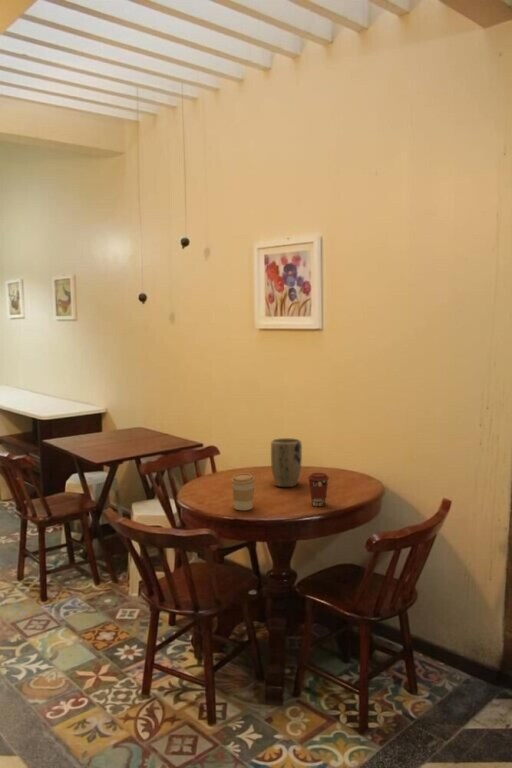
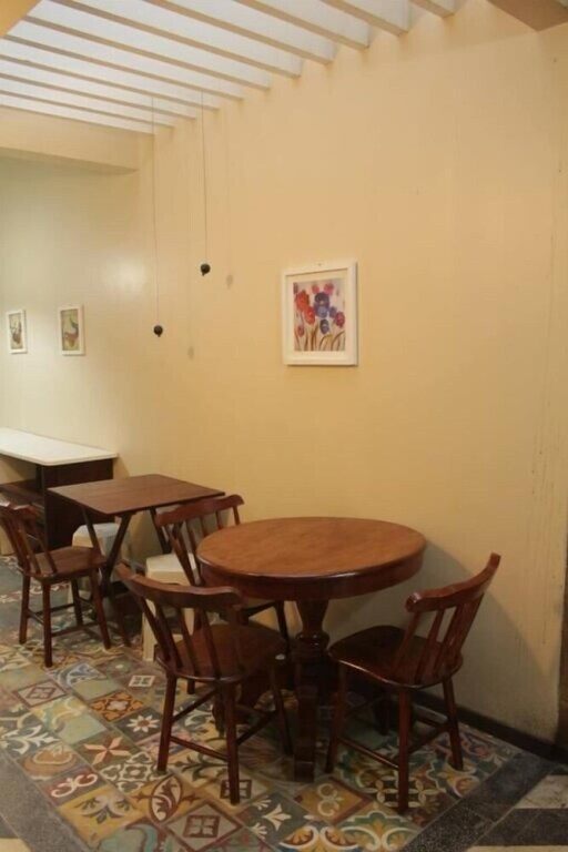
- plant pot (286, 462)
- coffee cup (318, 489)
- coffee cup (243, 491)
